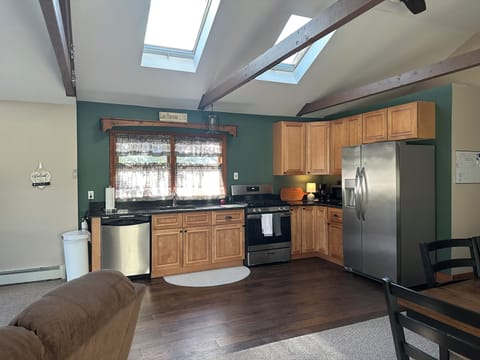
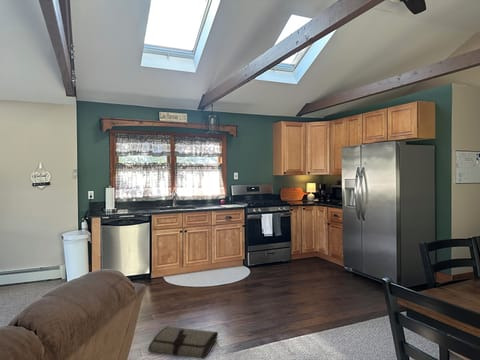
+ tool roll (184, 336)
